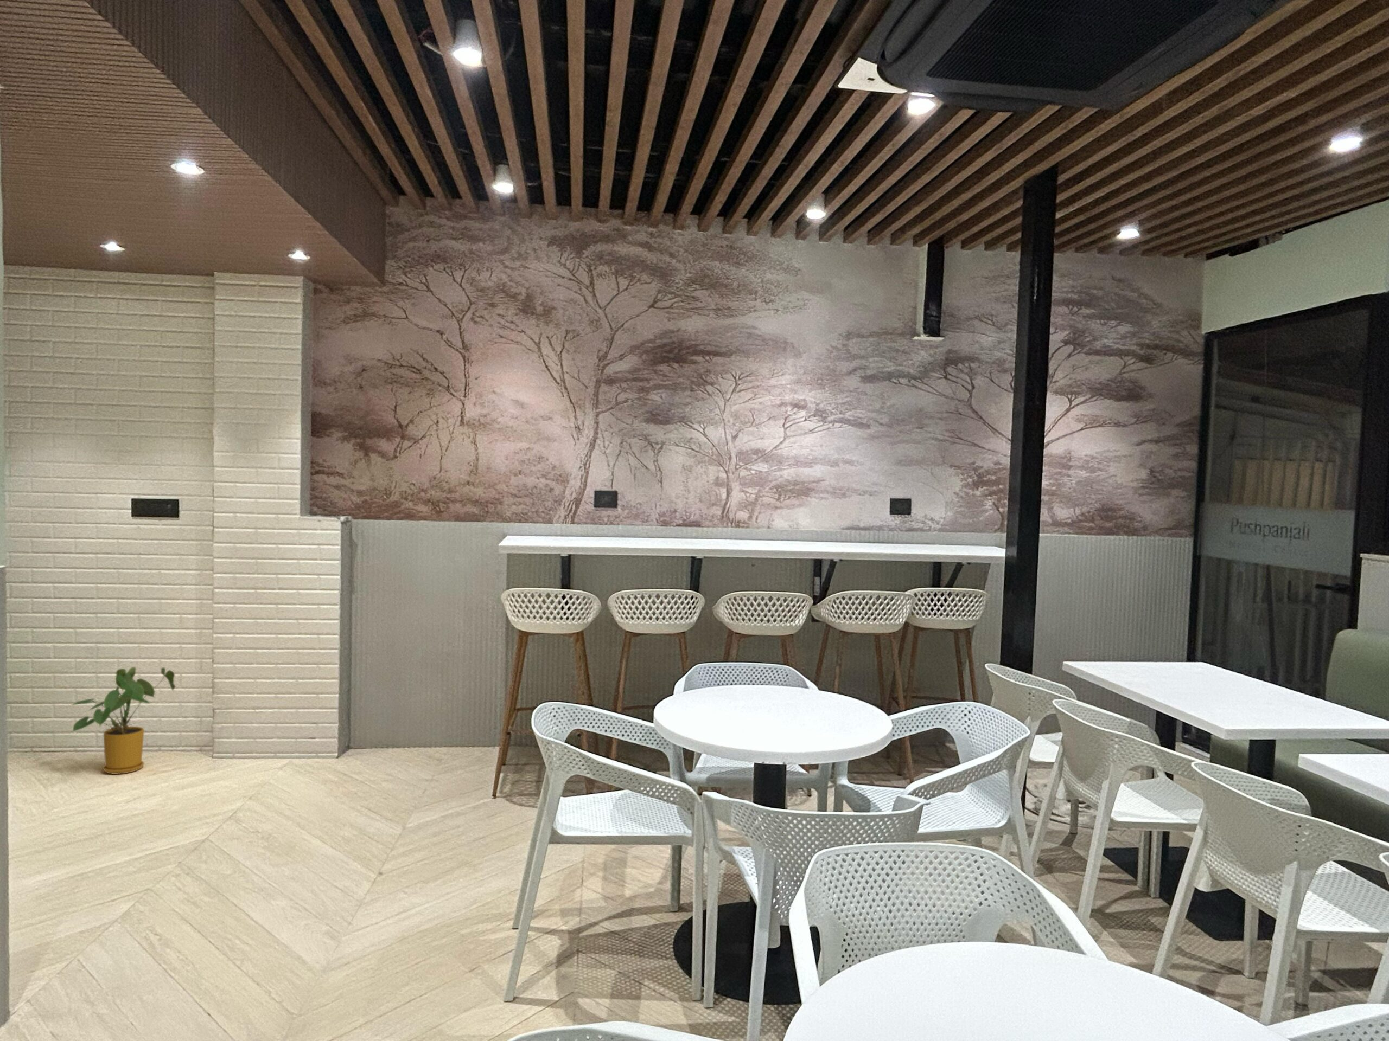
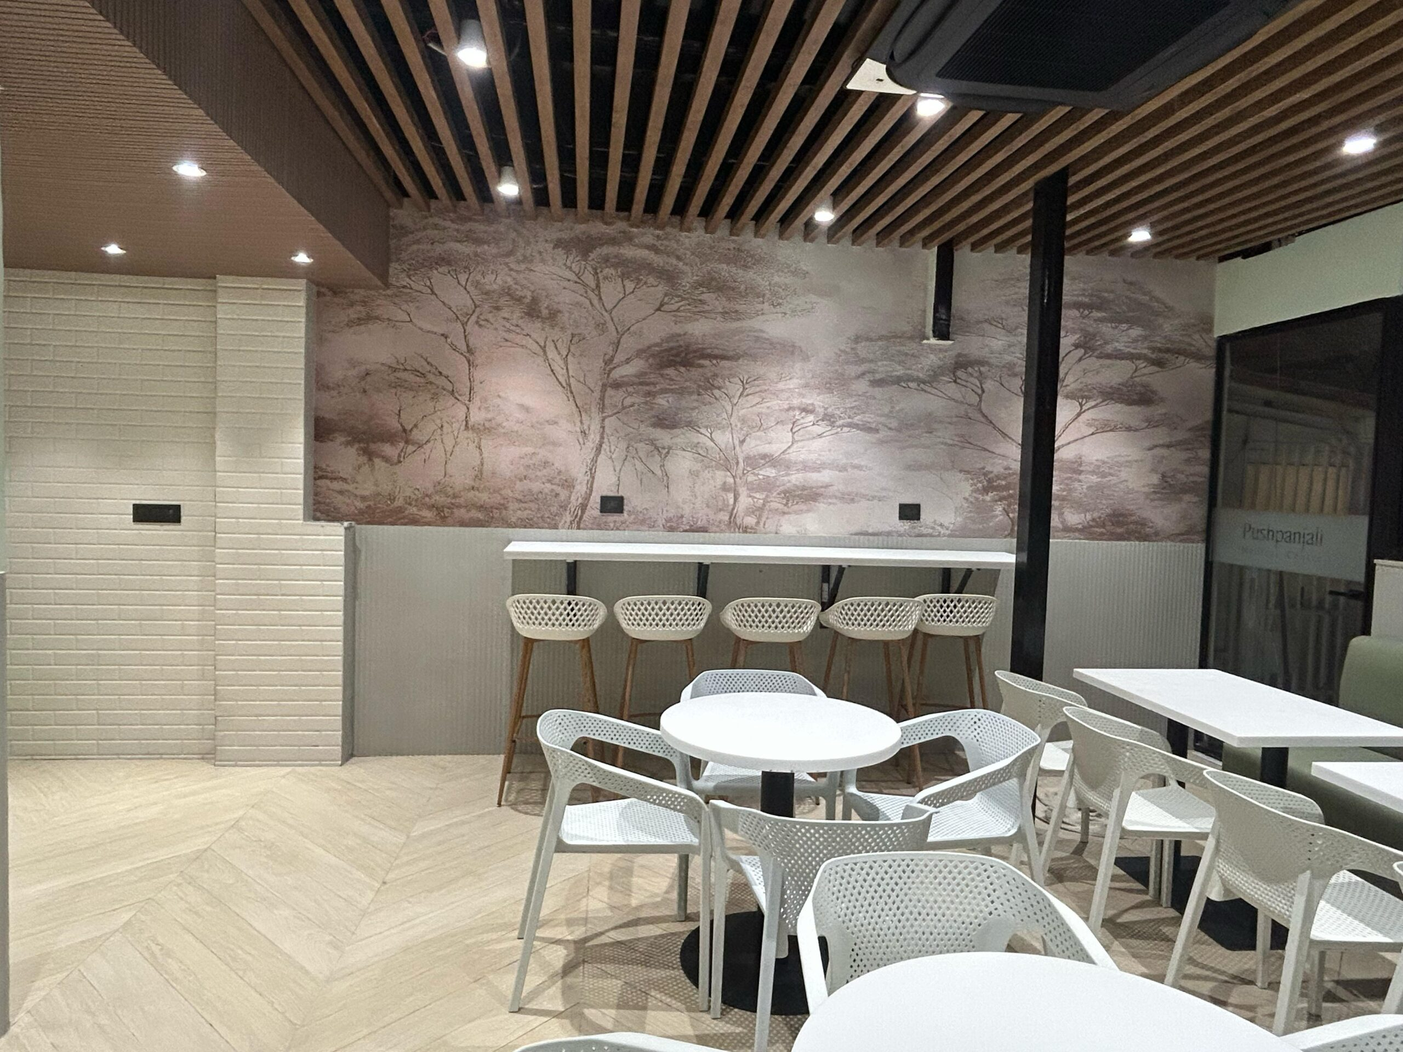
- house plant (122, 720)
